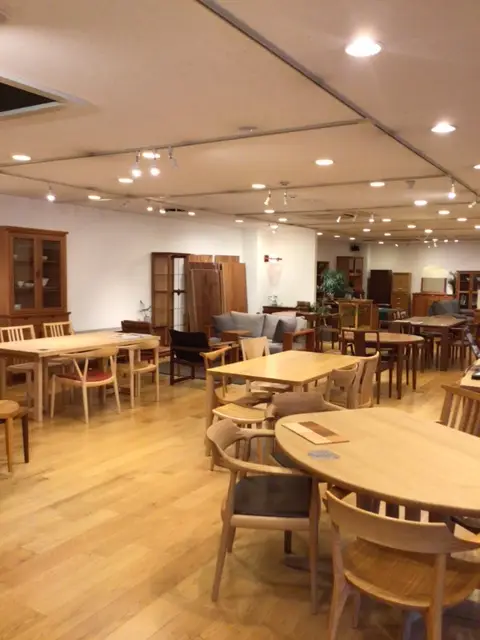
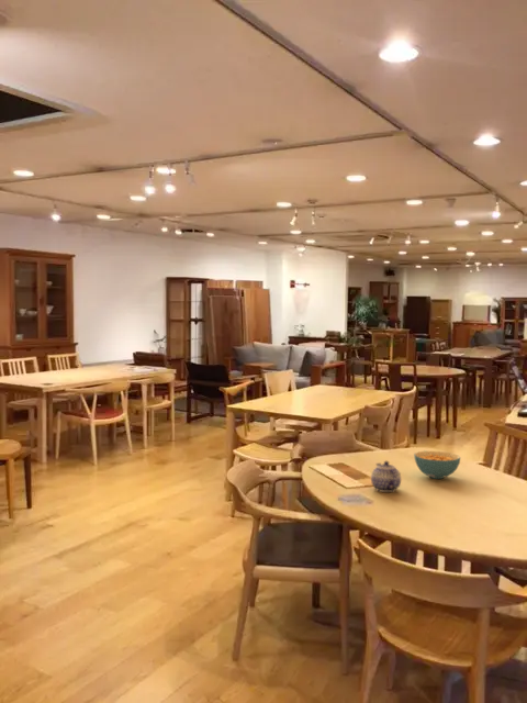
+ teapot (385, 475)
+ cereal bowl (436, 466)
